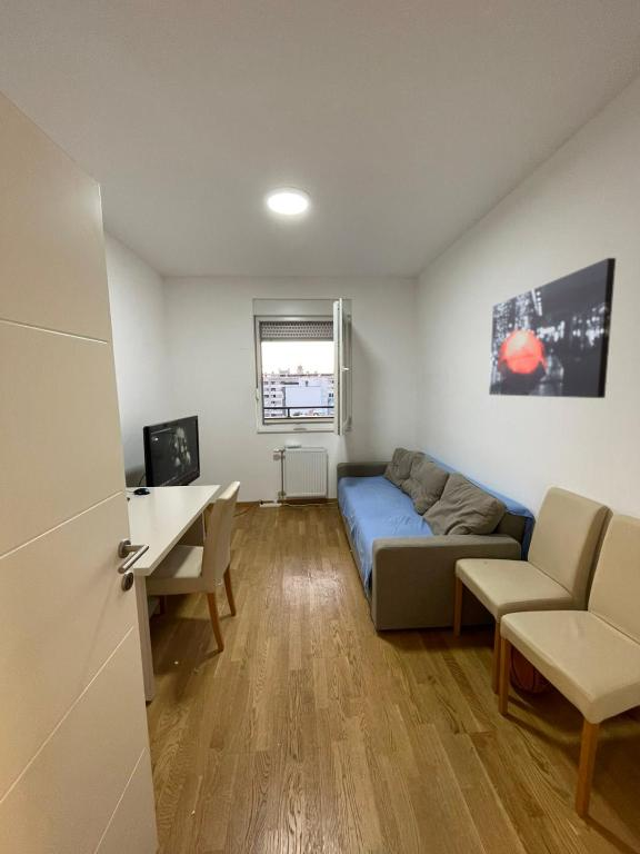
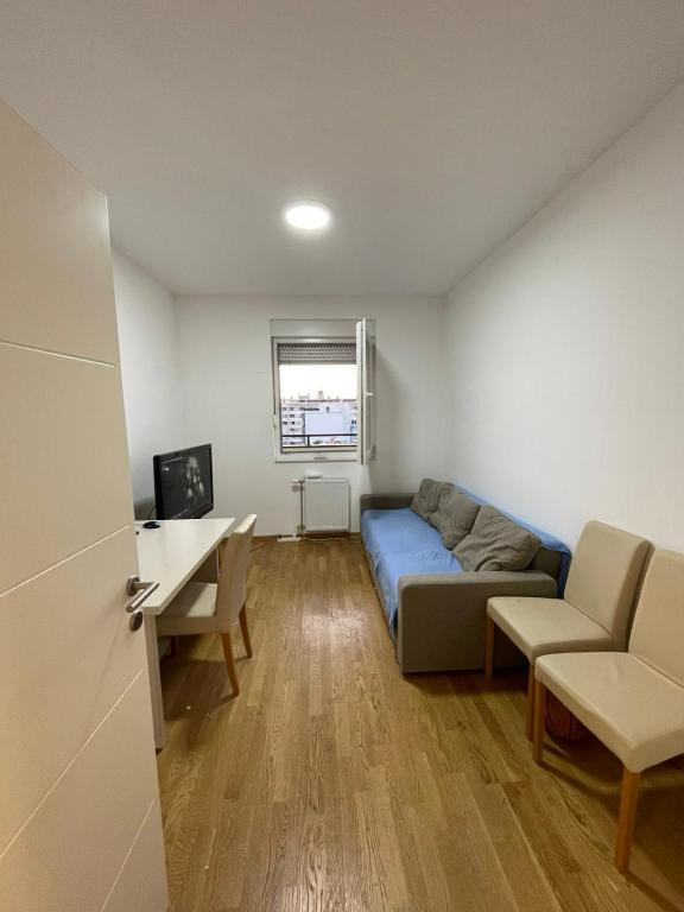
- wall art (537, 342)
